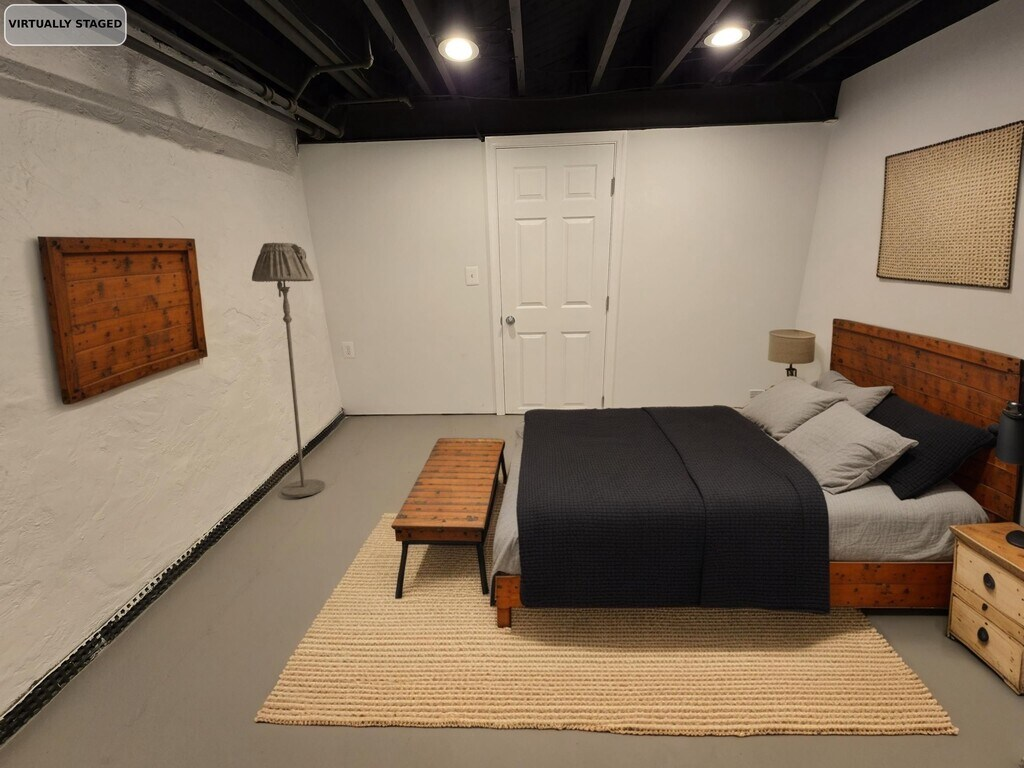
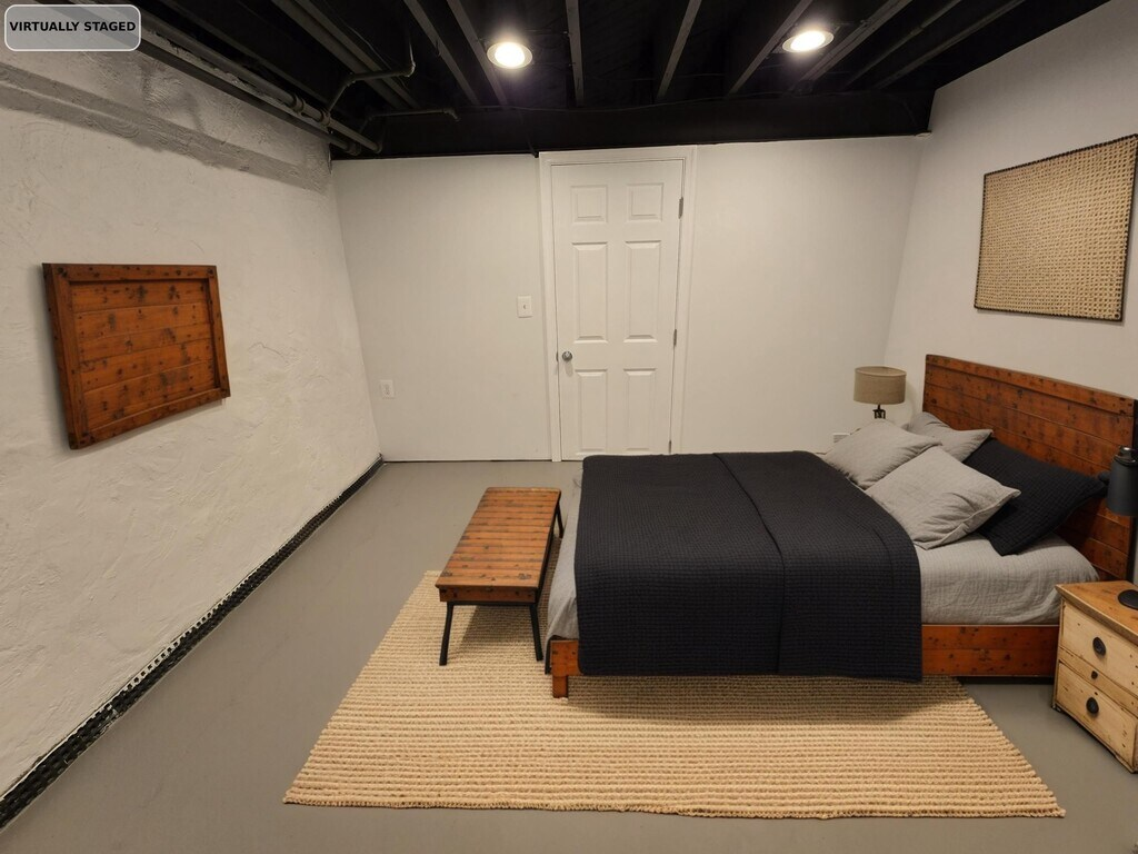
- floor lamp (292, 371)
